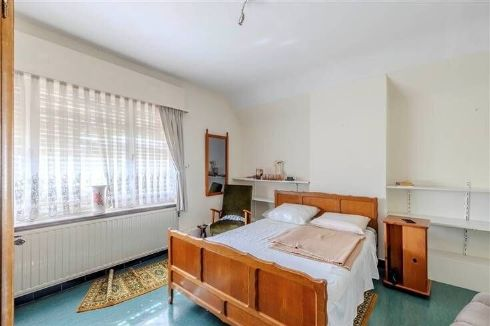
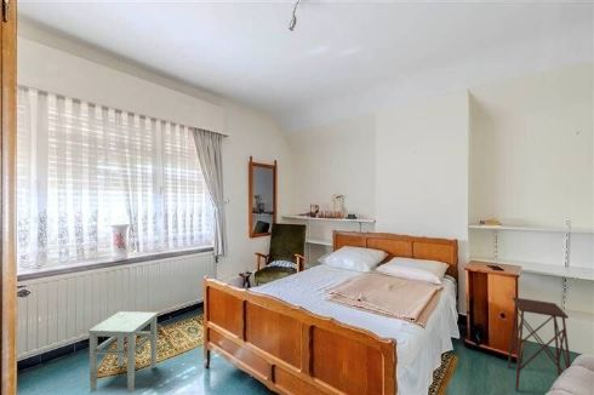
+ side table (539, 344)
+ stool (125, 350)
